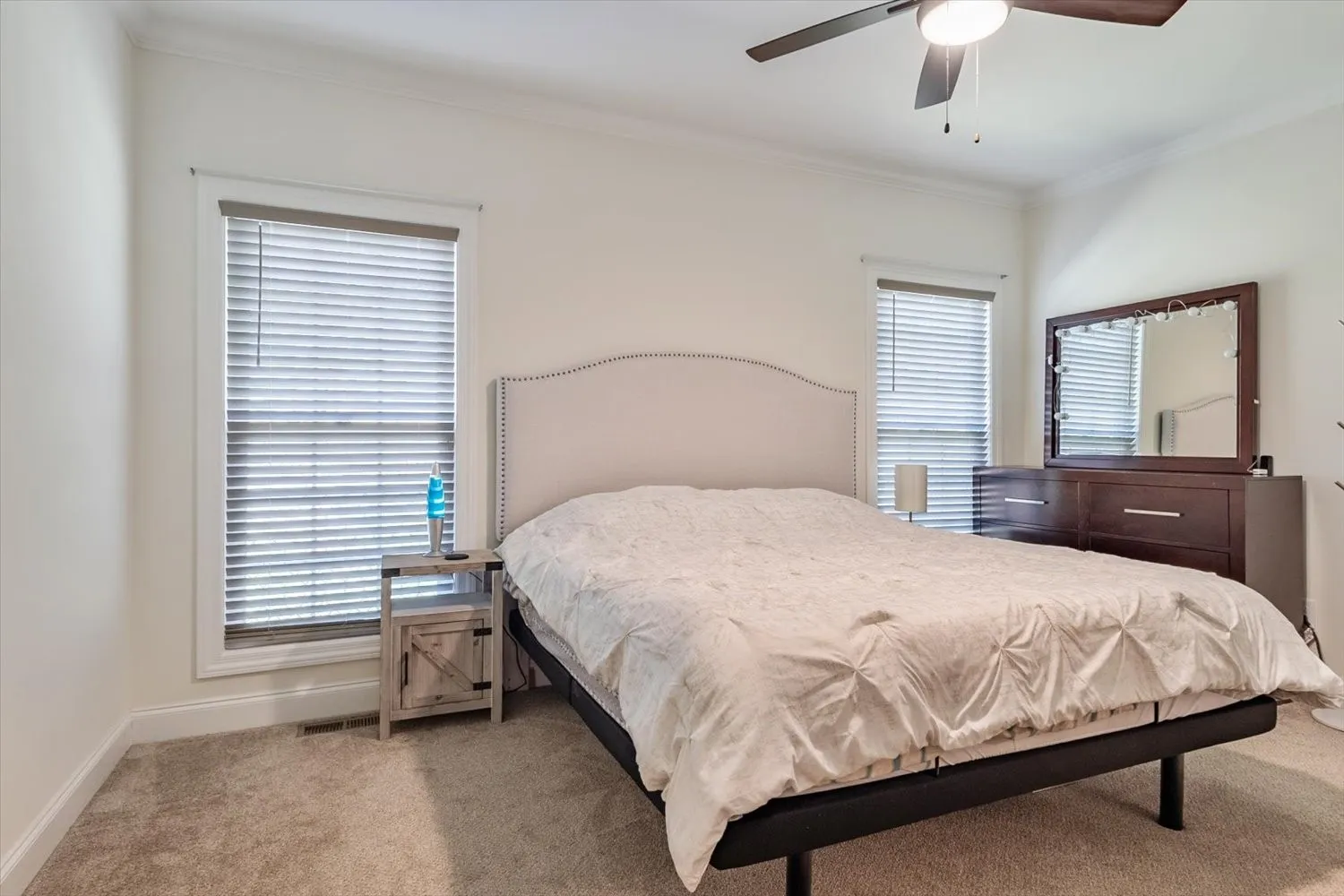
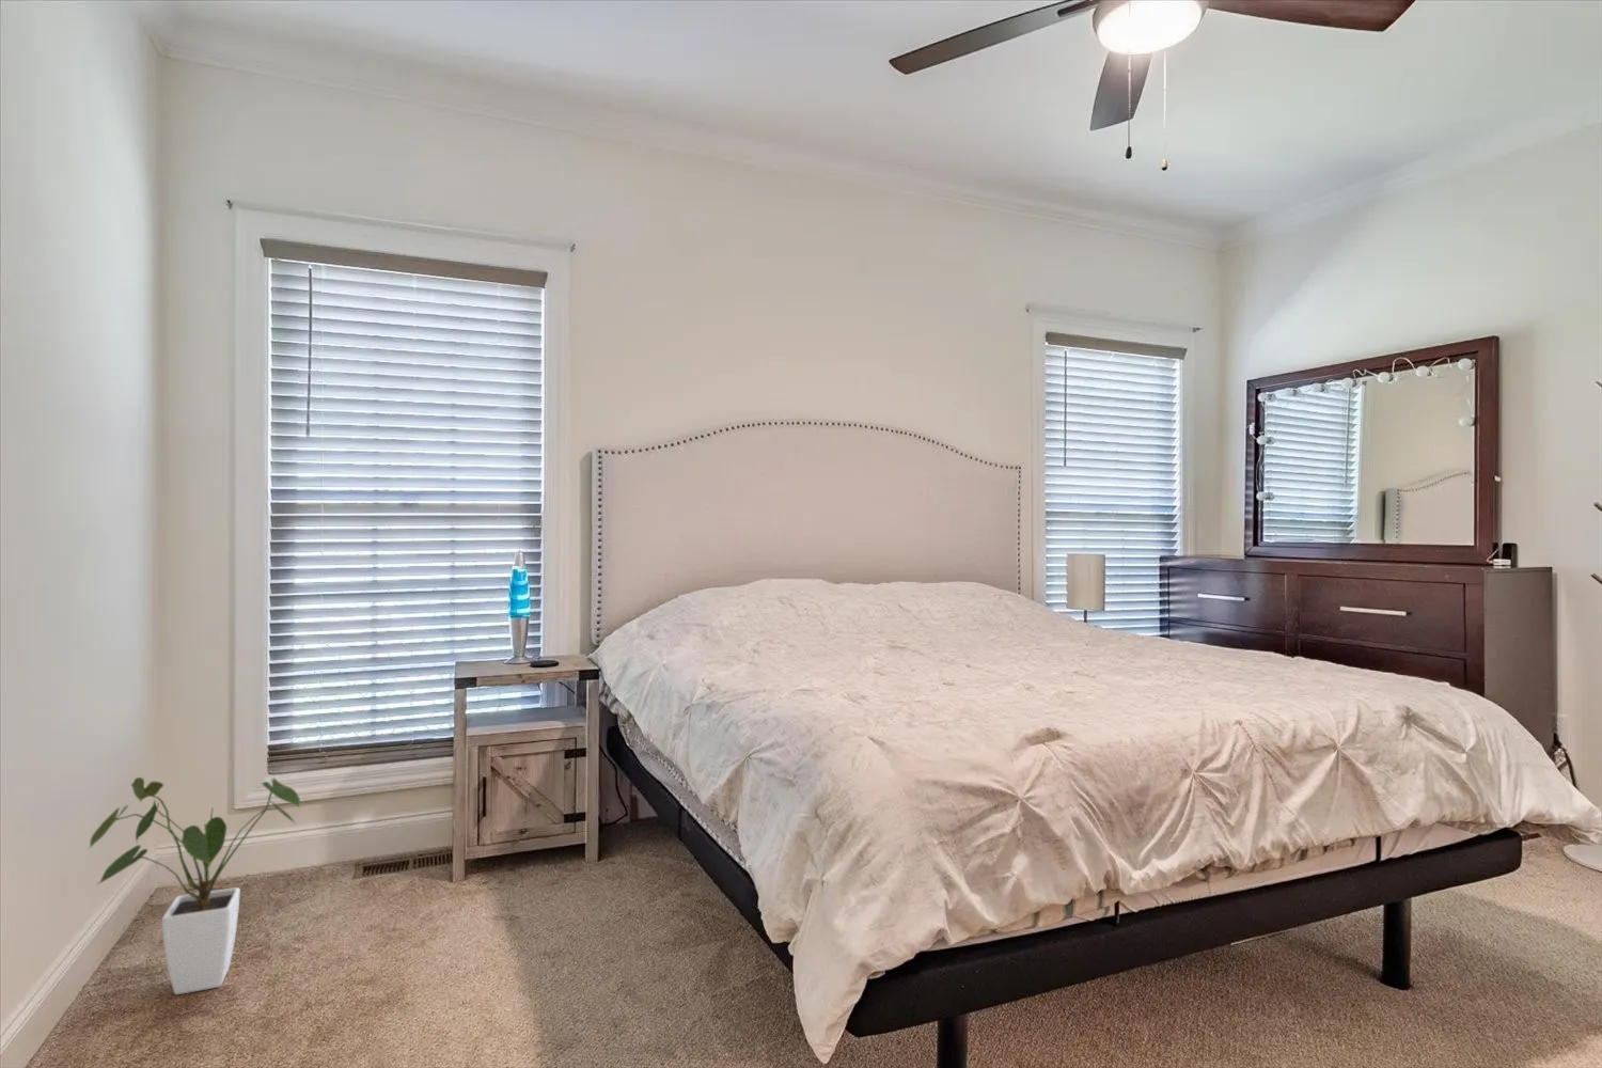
+ house plant (205, 876)
